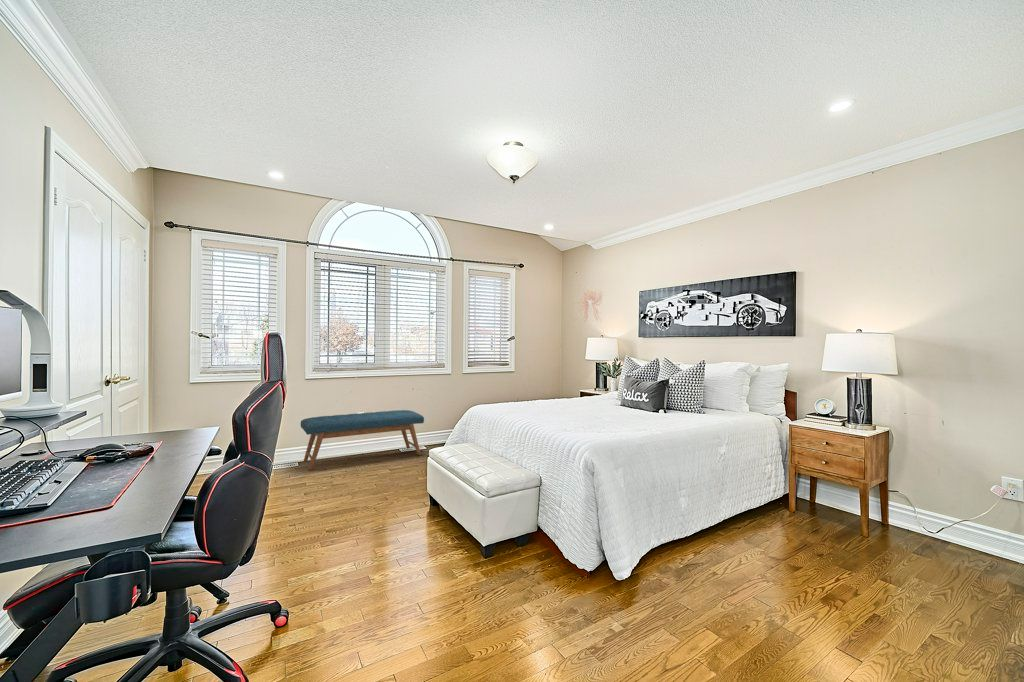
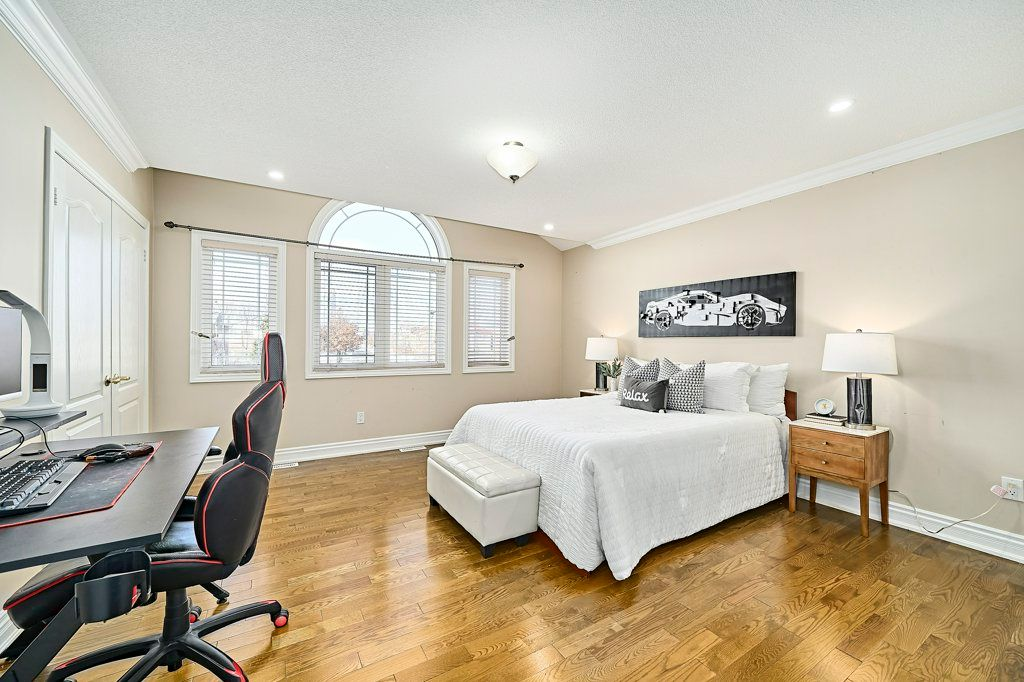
- bench (362, 434)
- wall sculpture (588, 304)
